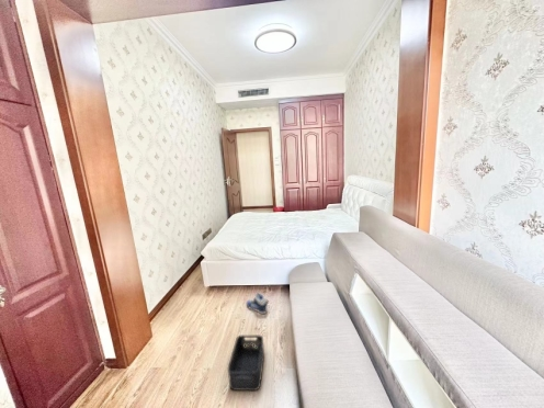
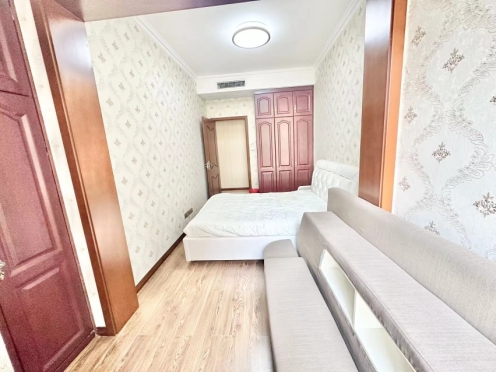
- sneaker (256, 299)
- storage bin (247, 360)
